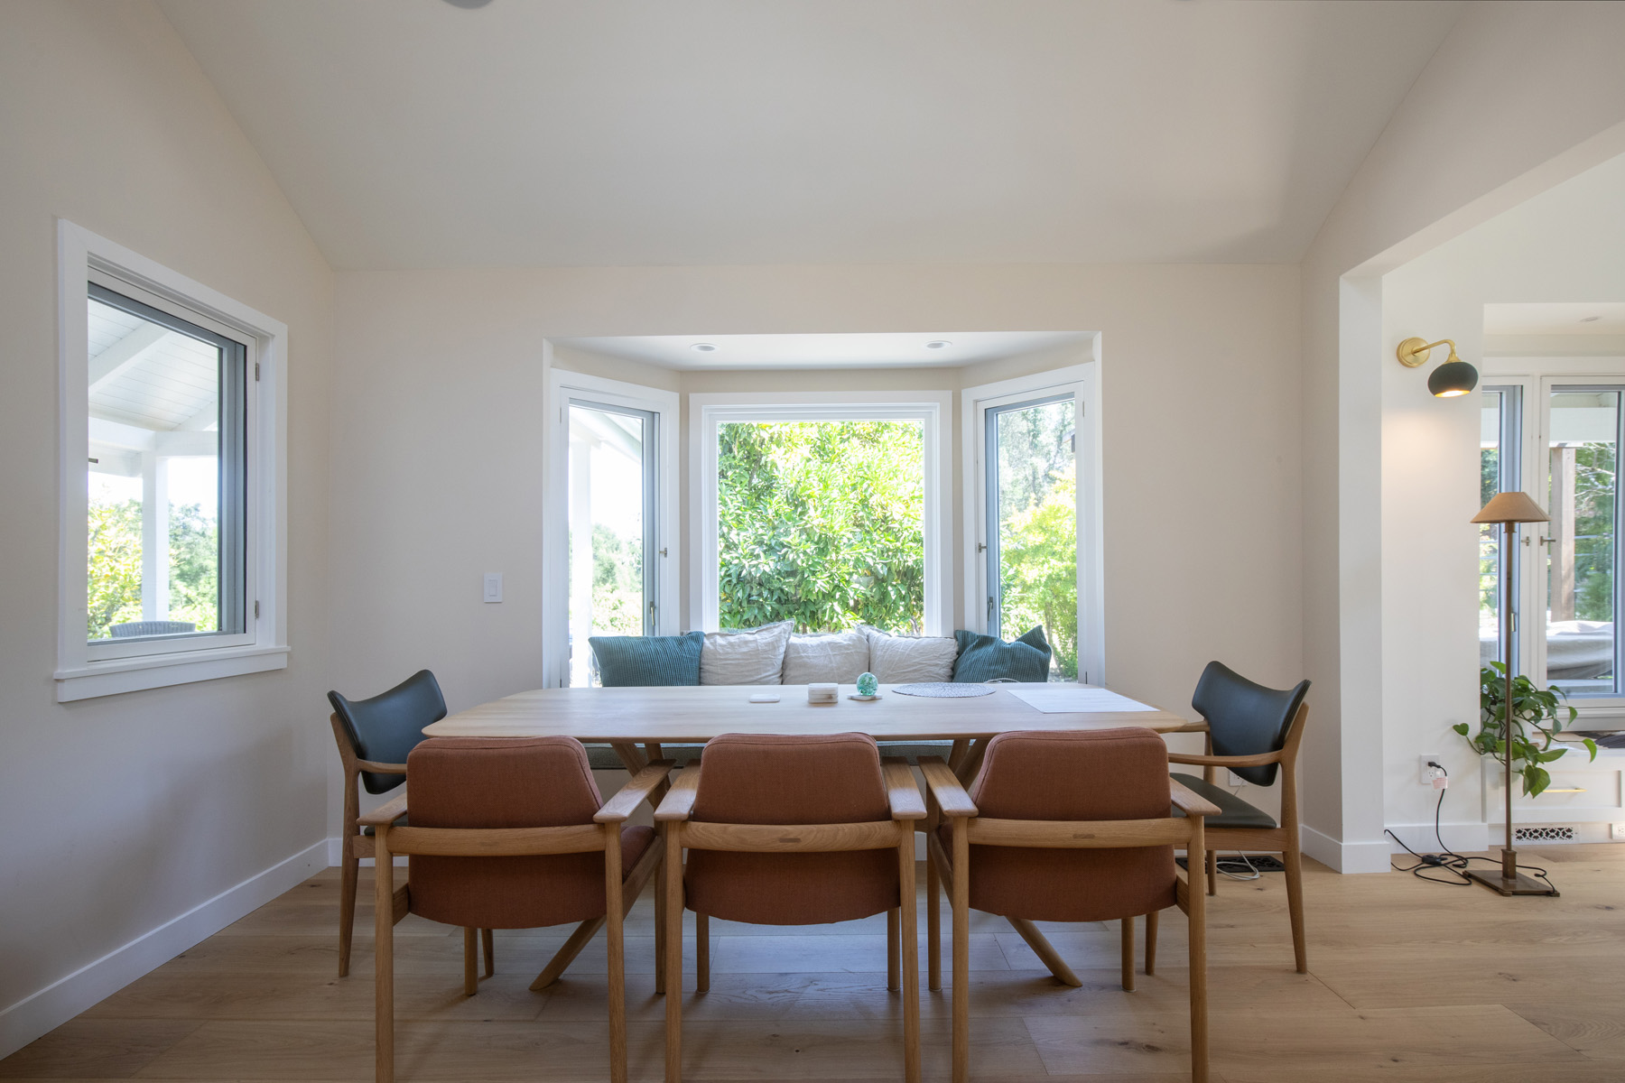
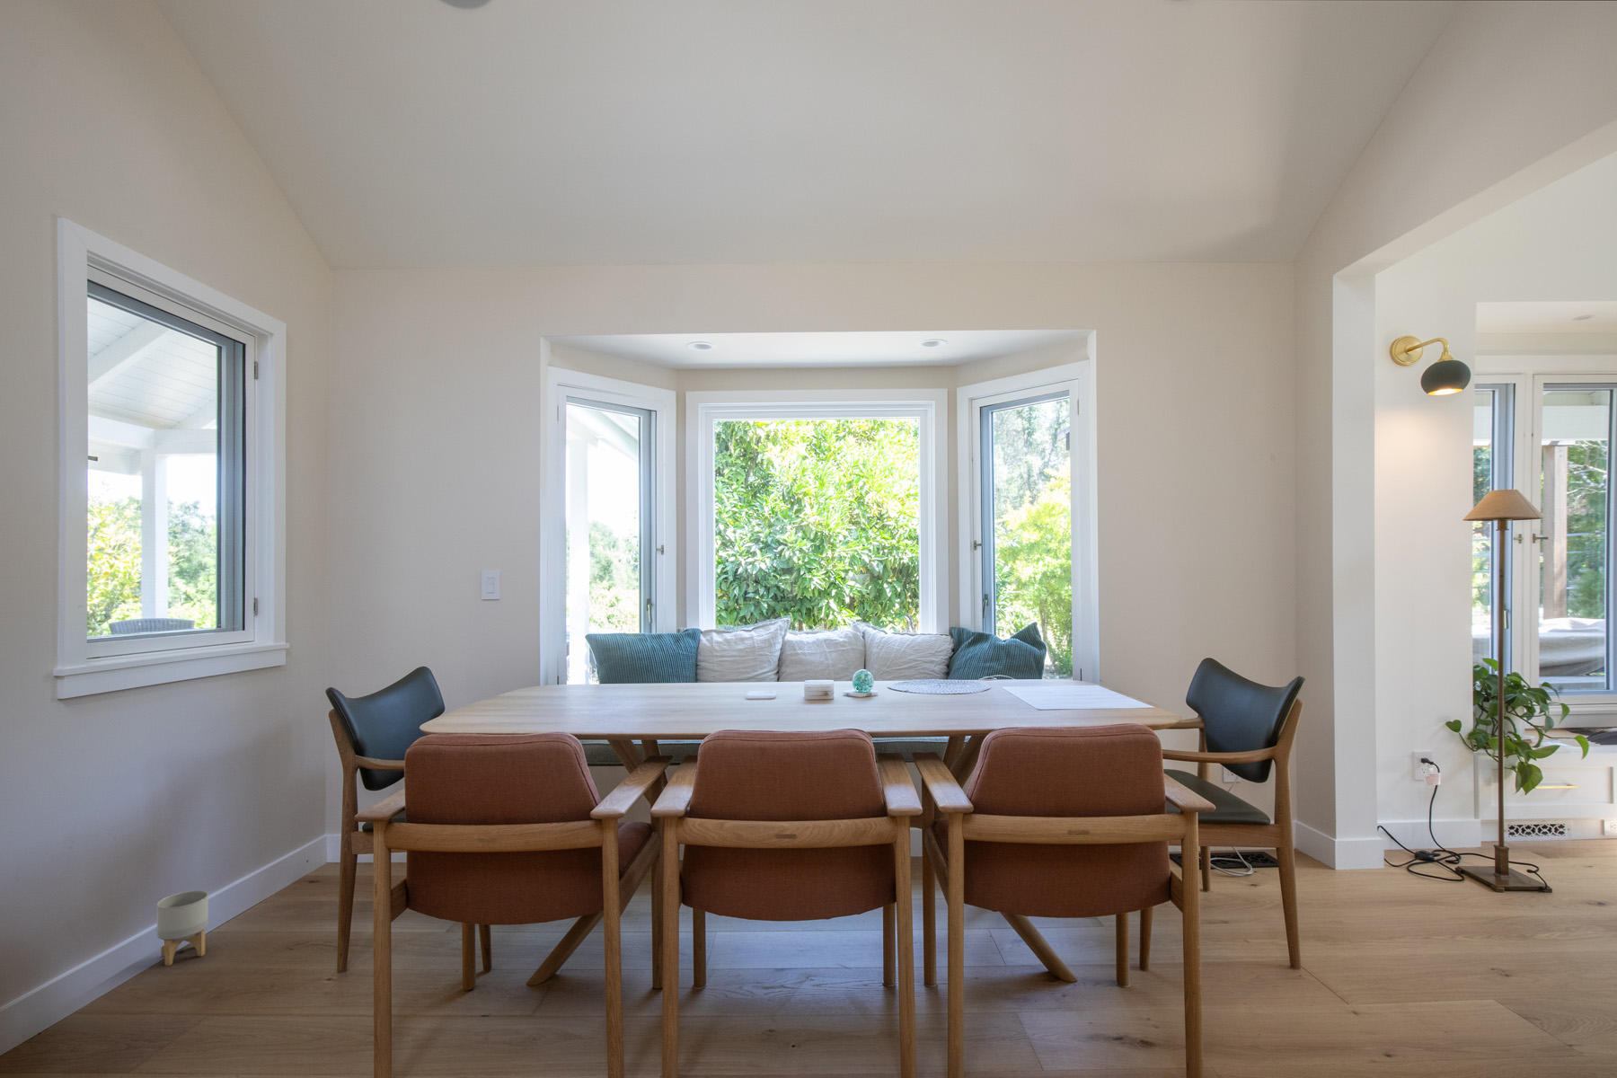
+ planter (183, 926)
